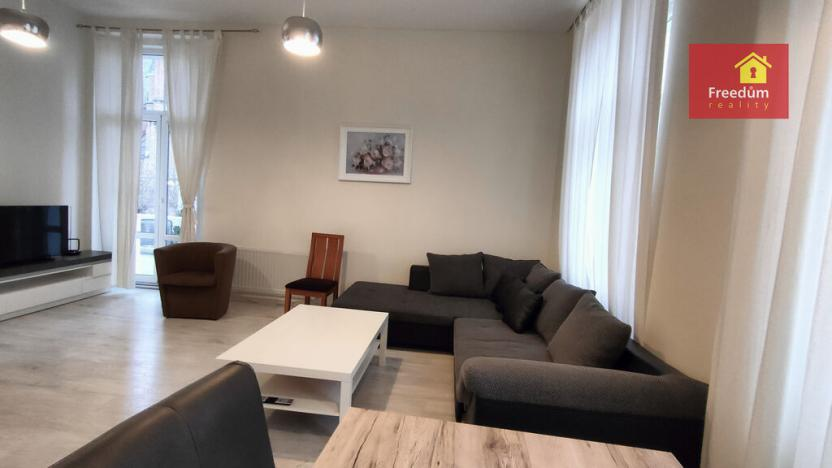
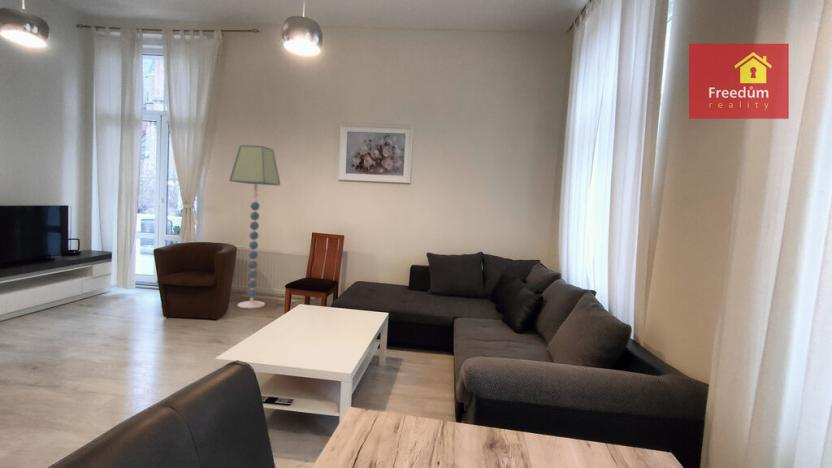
+ floor lamp (254, 227)
